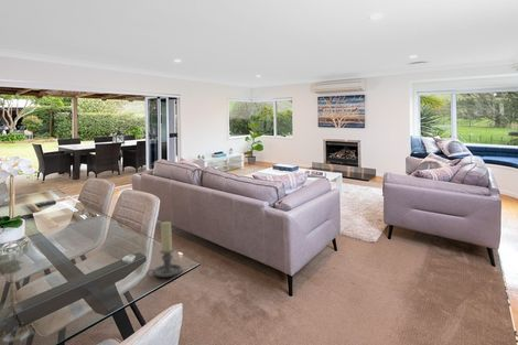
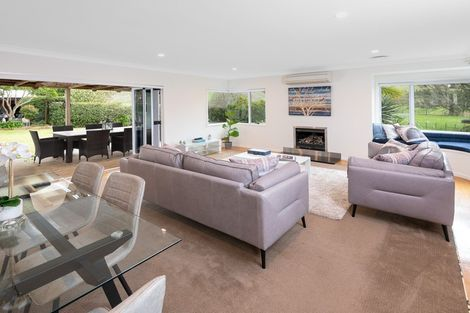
- candle holder (163, 248)
